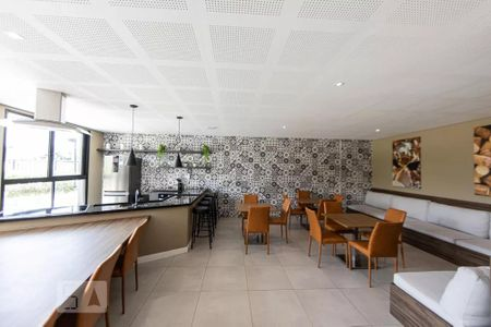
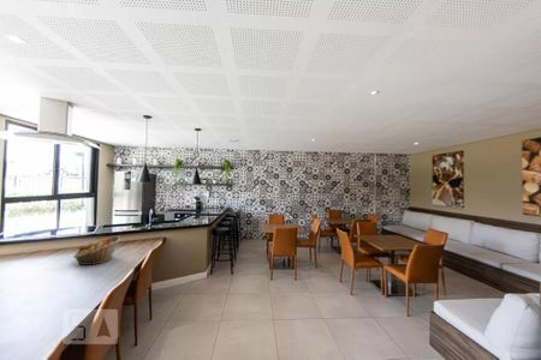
+ fruit basket (97, 250)
